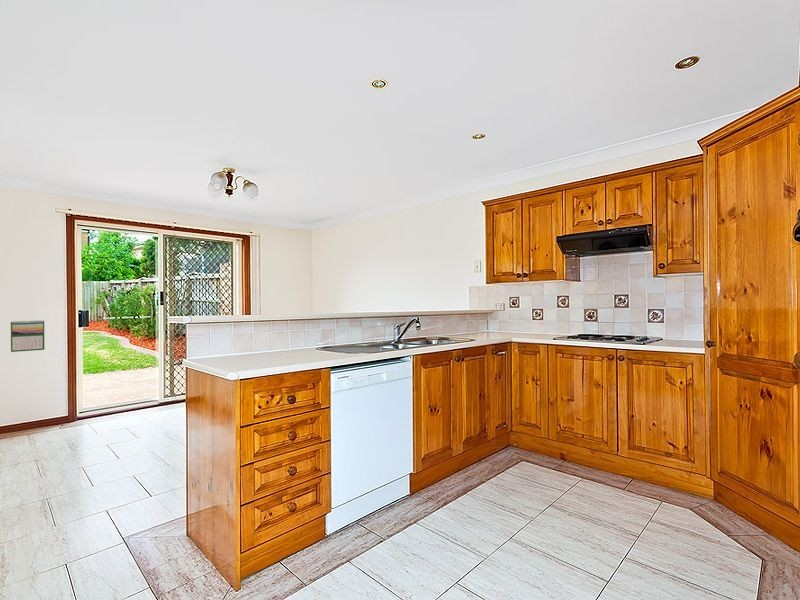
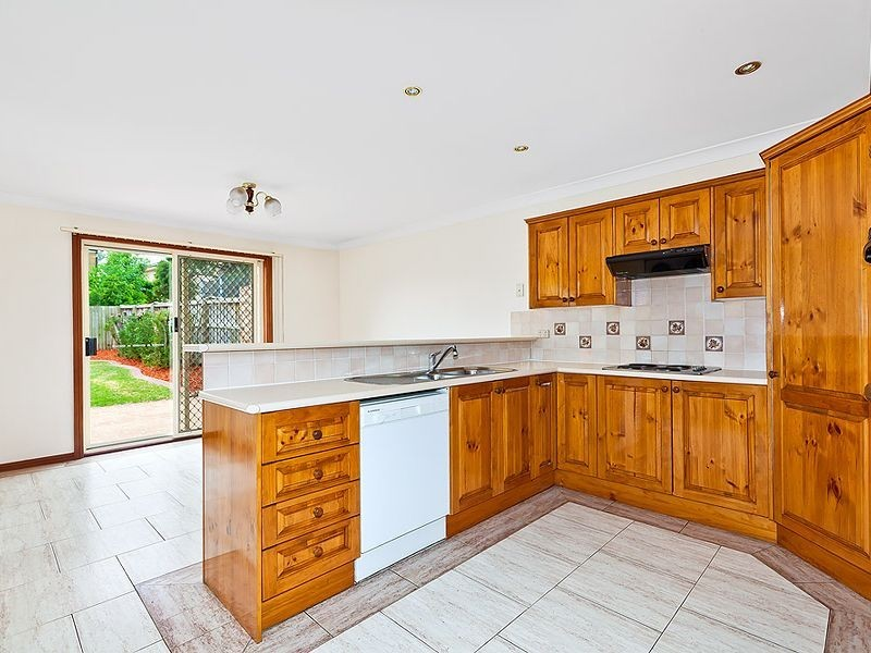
- calendar (27, 335)
